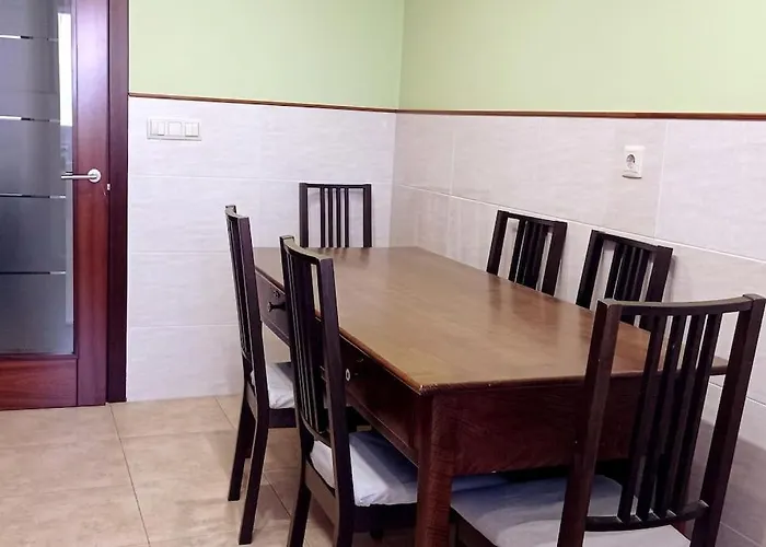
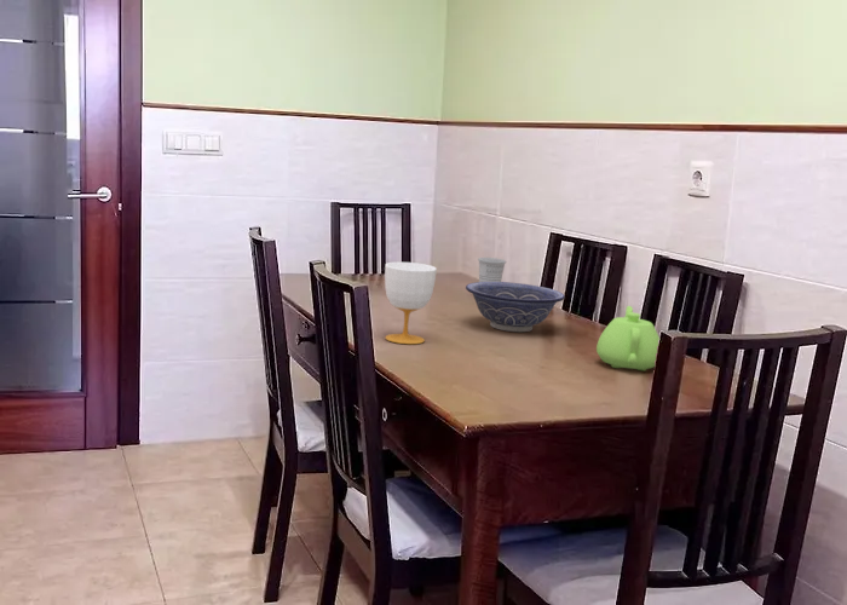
+ decorative bowl (513, 309)
+ teapot (629, 338)
+ cup (490, 278)
+ cup (408, 302)
